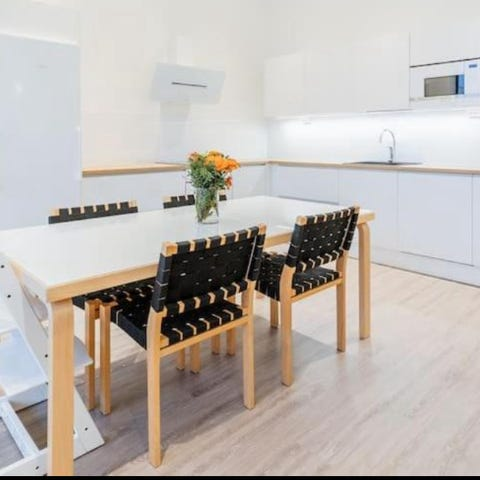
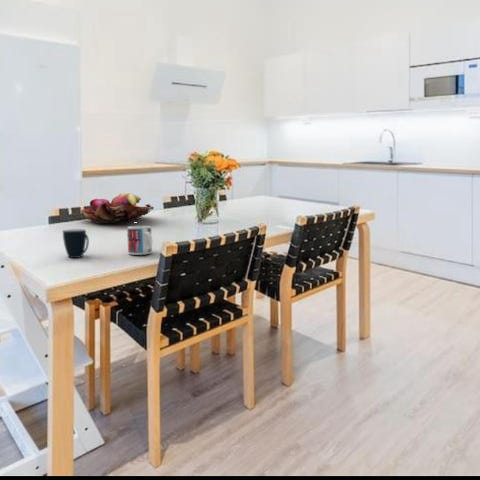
+ fruit basket (119, 207)
+ mug (143, 240)
+ mug (77, 243)
